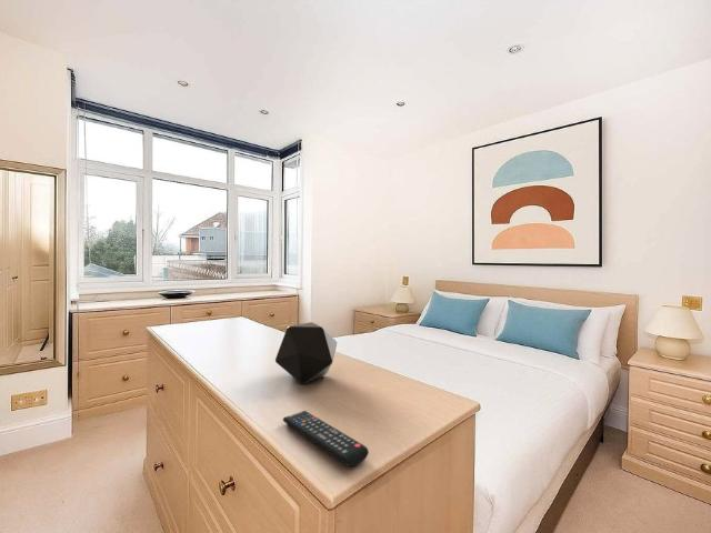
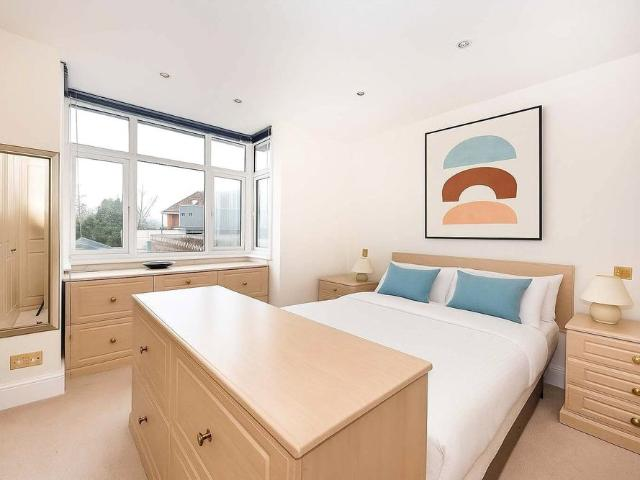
- decorative tray (307, 351)
- remote control (321, 434)
